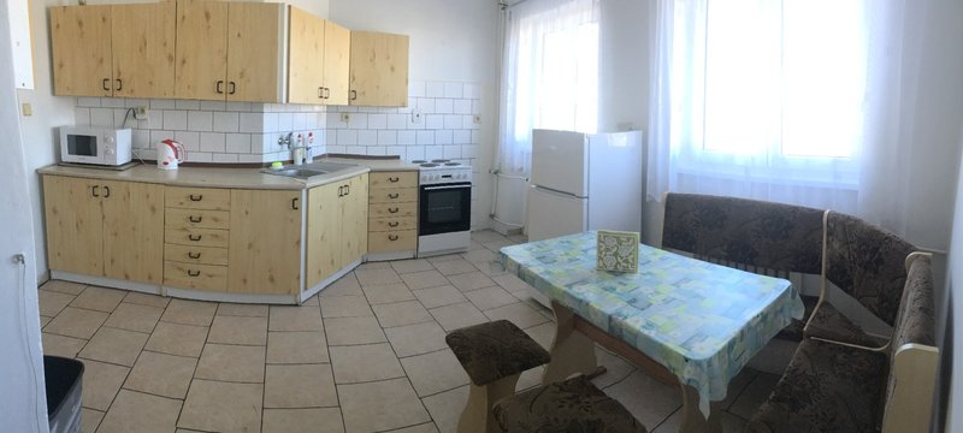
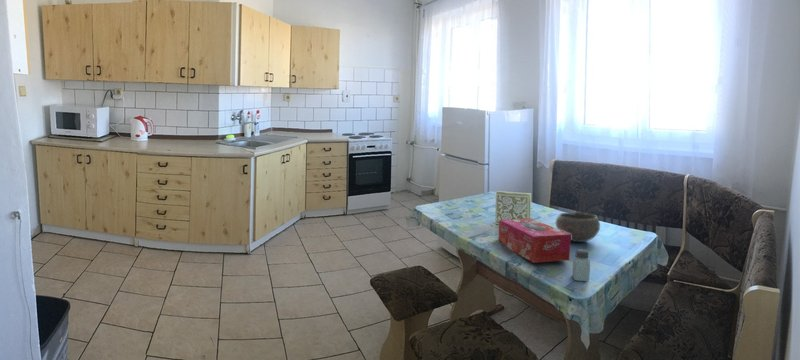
+ saltshaker (581, 265)
+ tissue box (532, 238)
+ bowl (577, 227)
